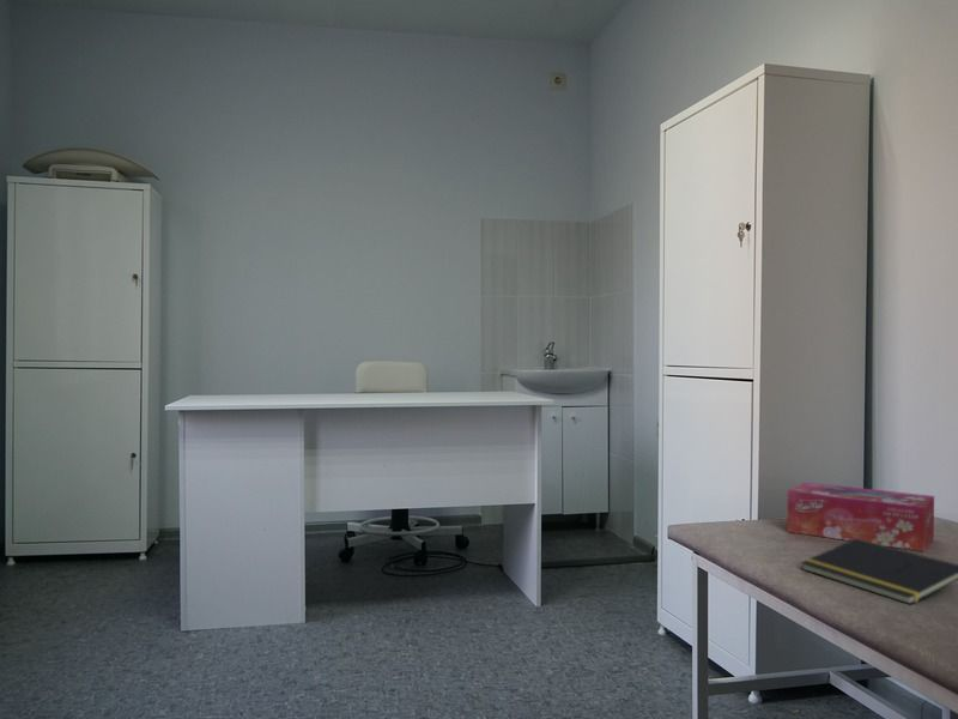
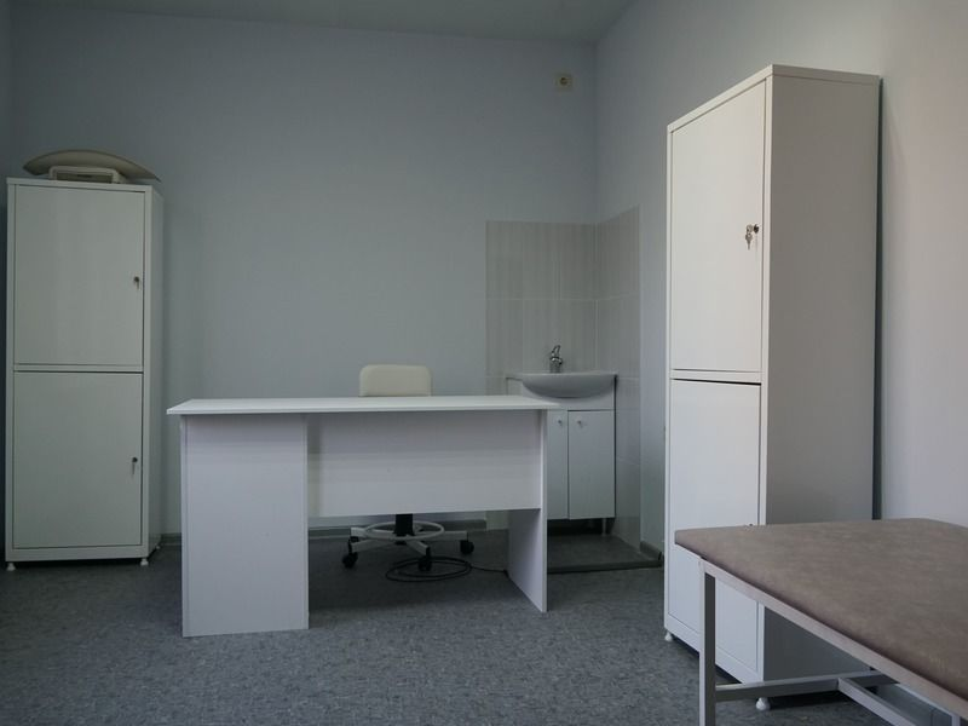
- notepad (880, 568)
- tissue box (859, 513)
